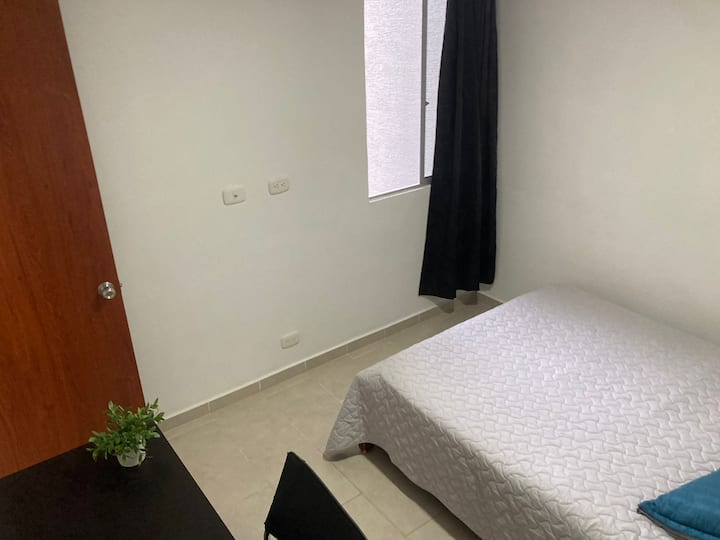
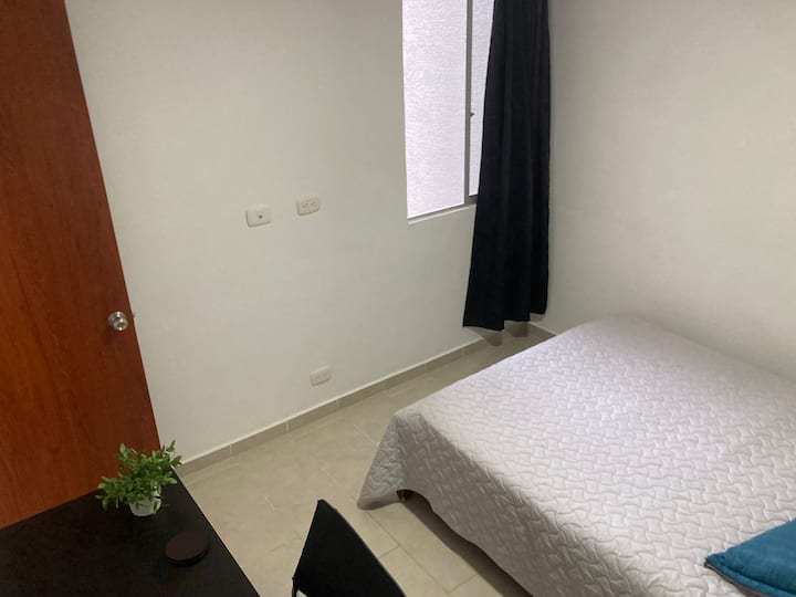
+ coaster (187, 547)
